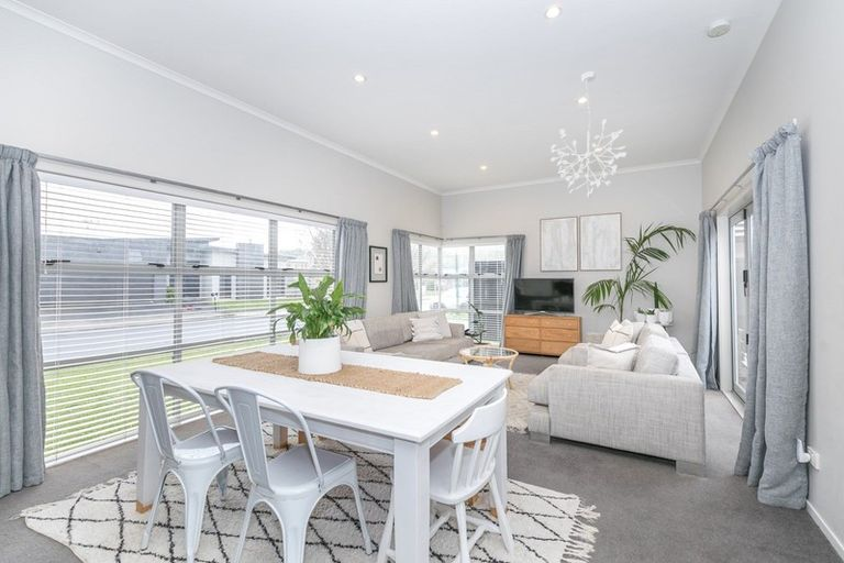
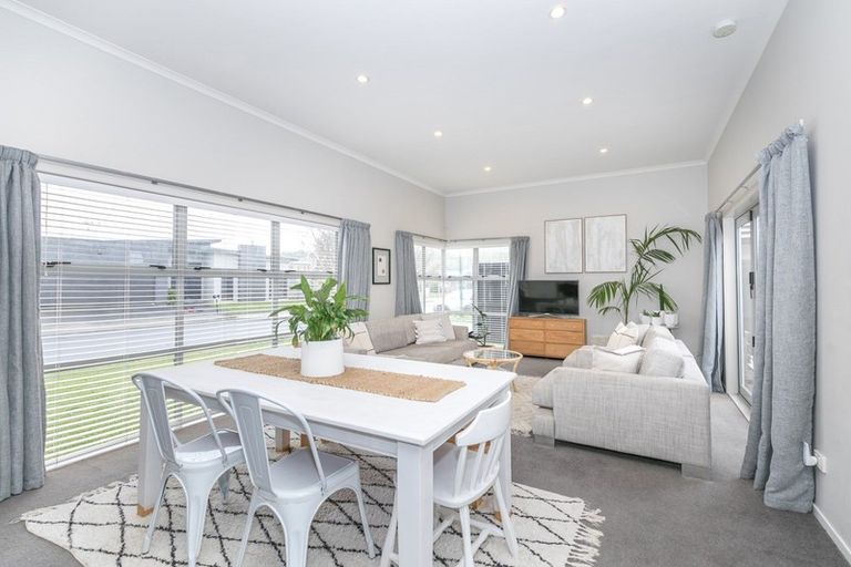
- chandelier (588, 135)
